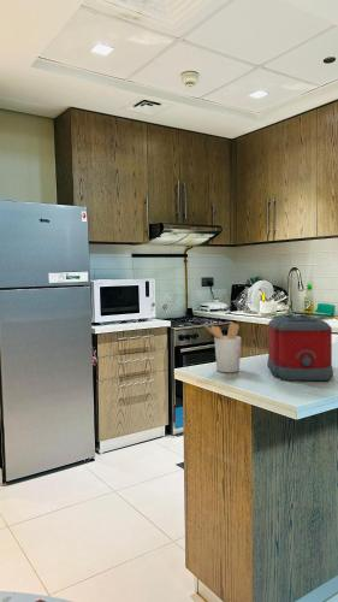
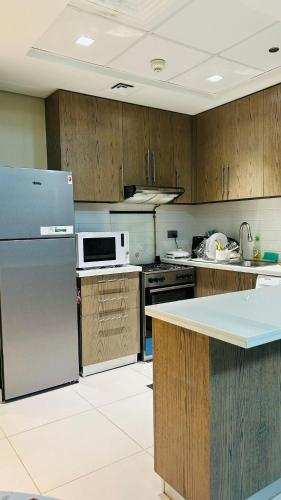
- utensil holder (221, 346)
- toaster (297, 343)
